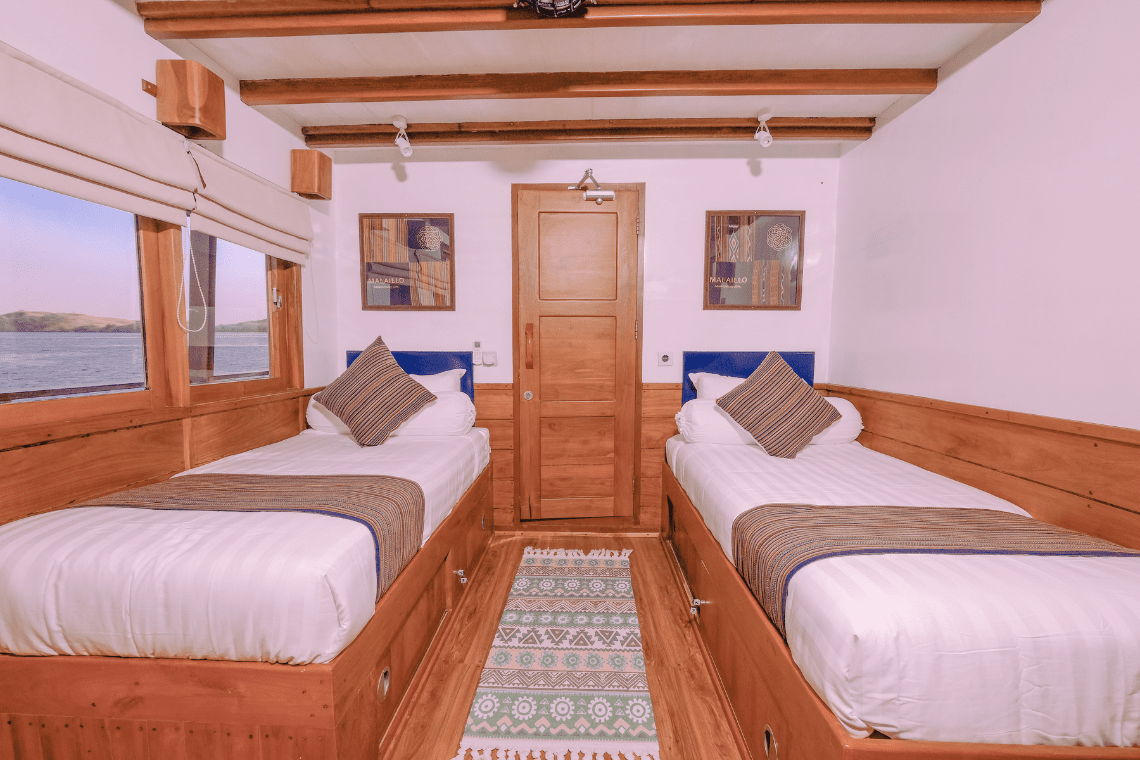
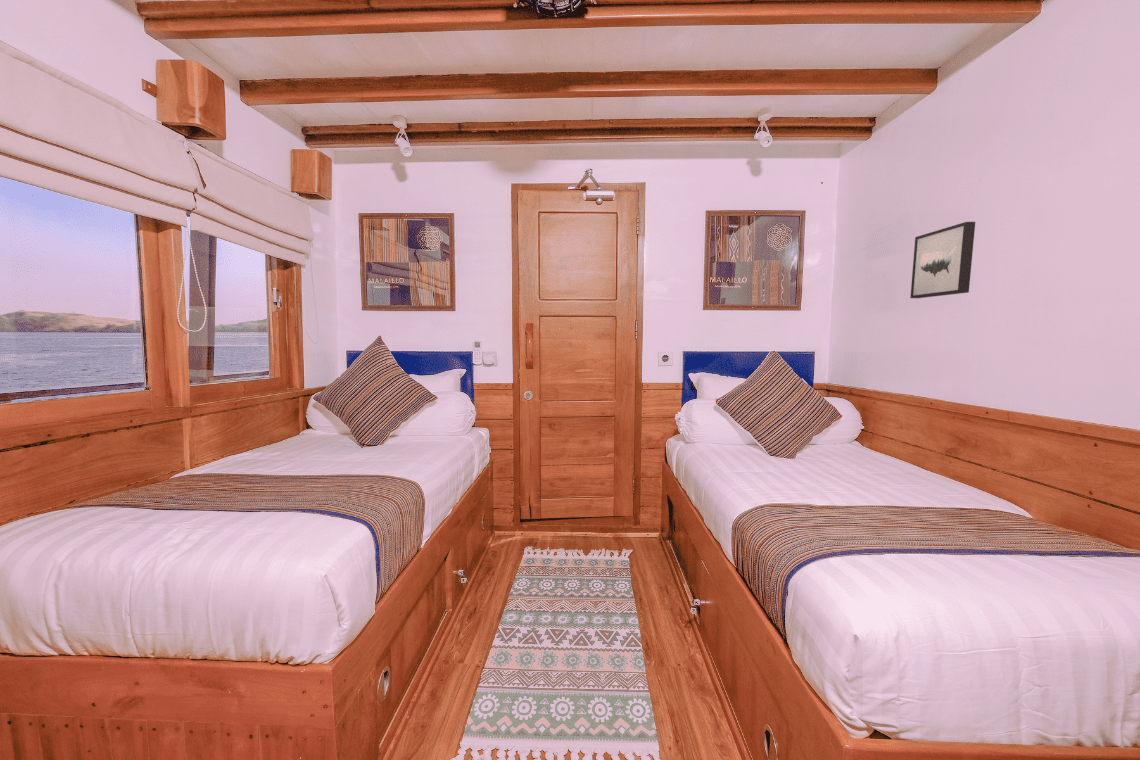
+ wall art (940, 263)
